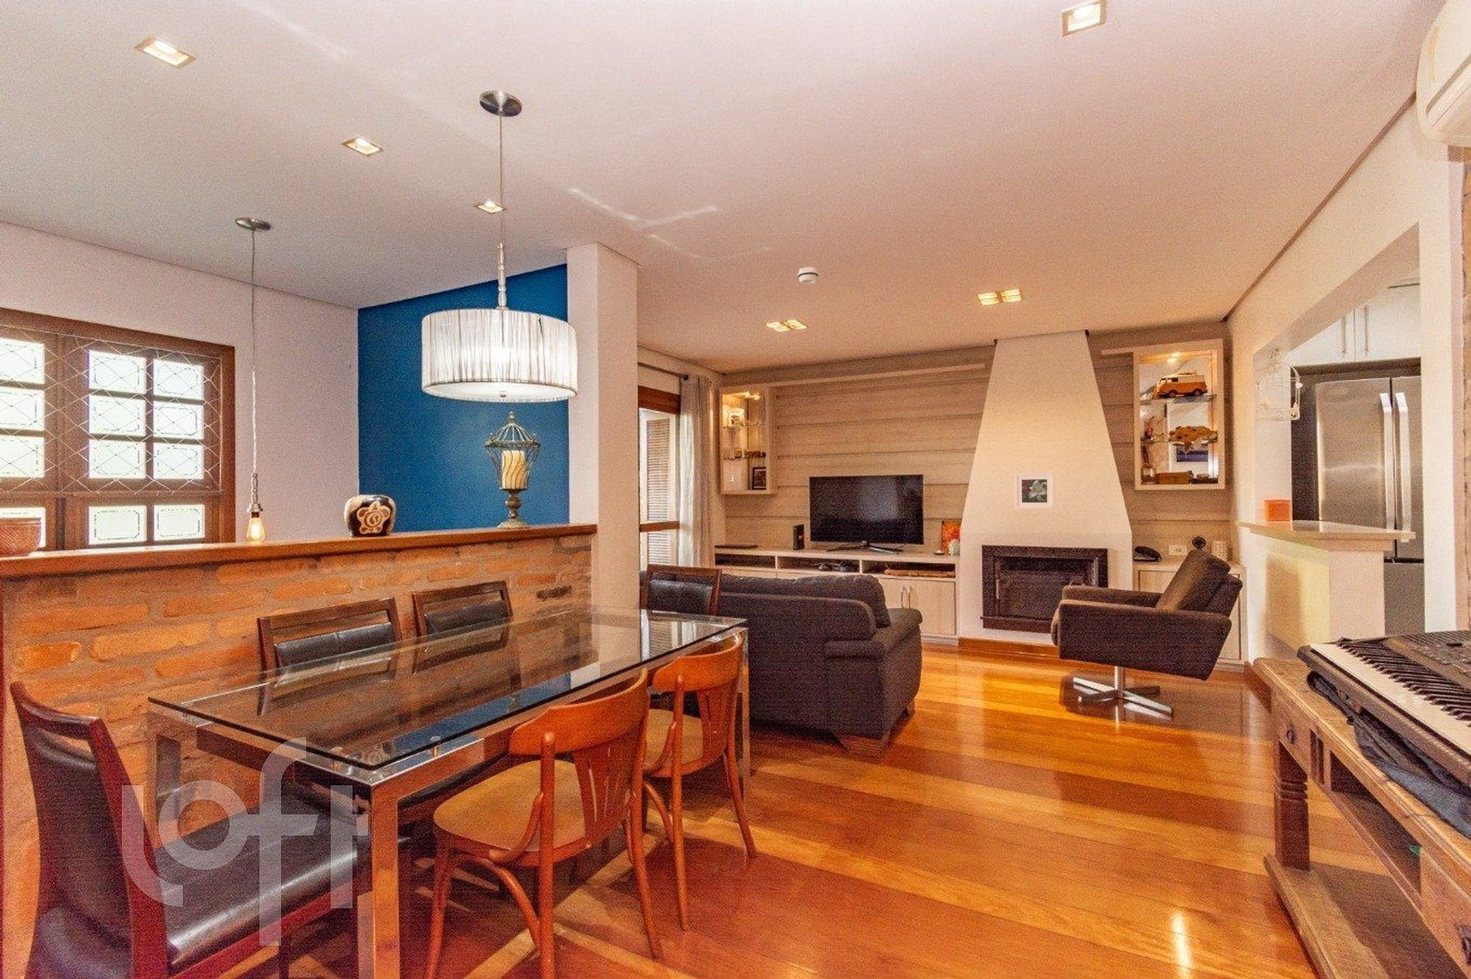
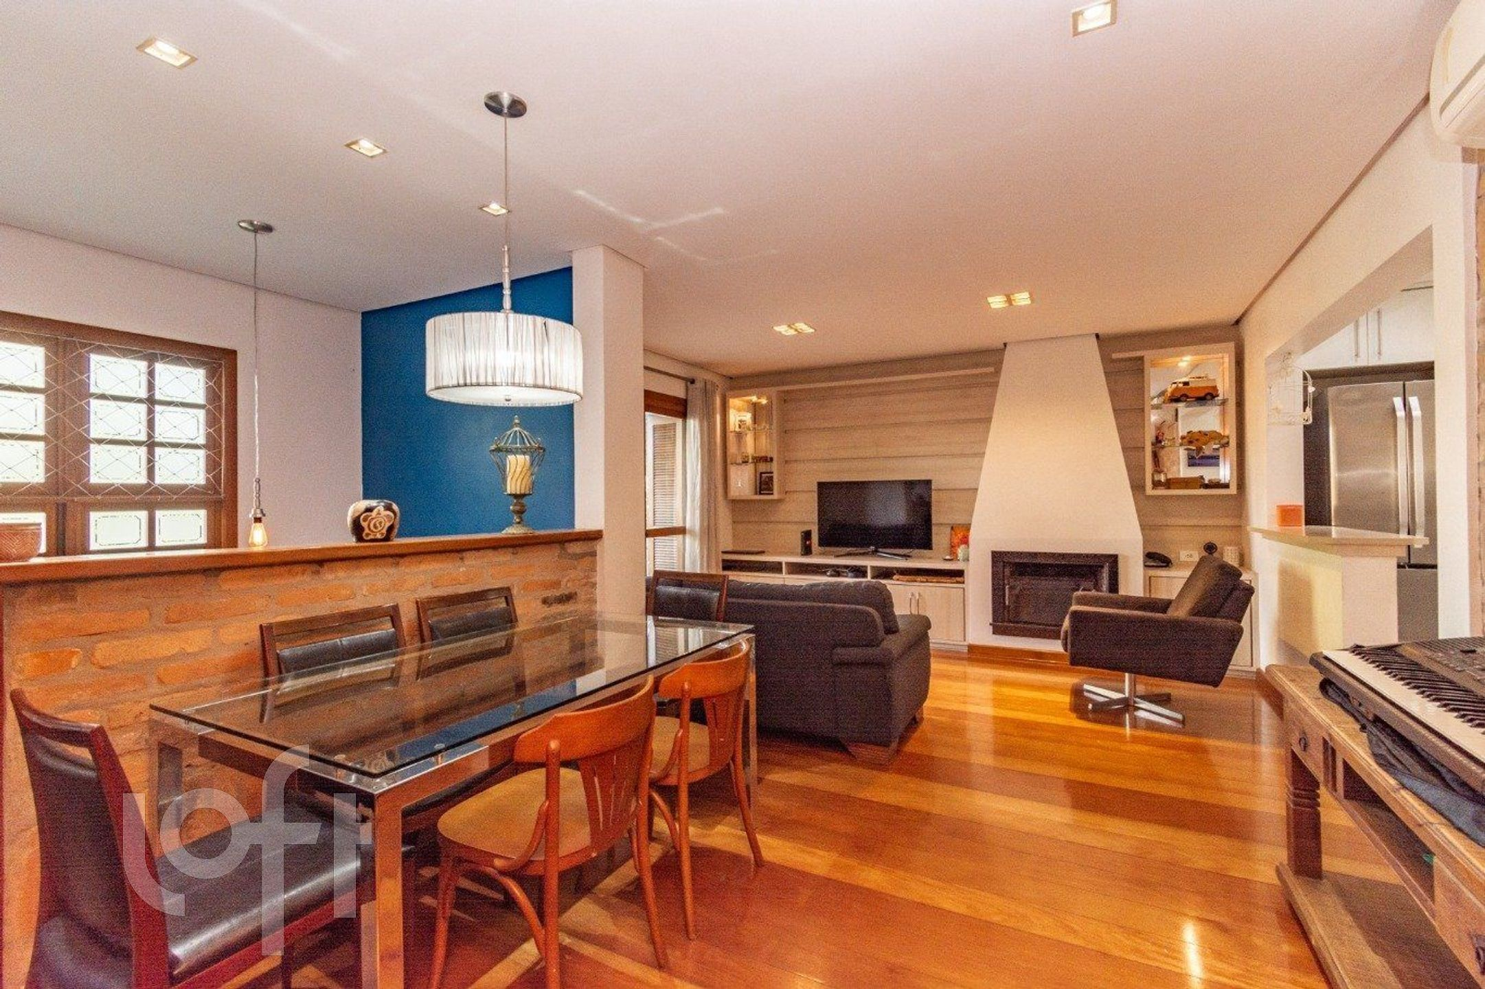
- smoke detector (807, 275)
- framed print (1035, 491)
